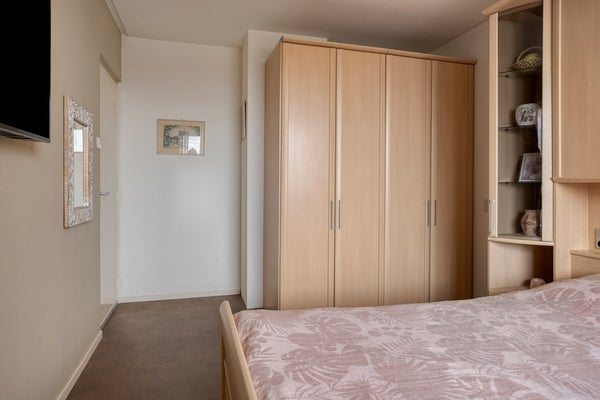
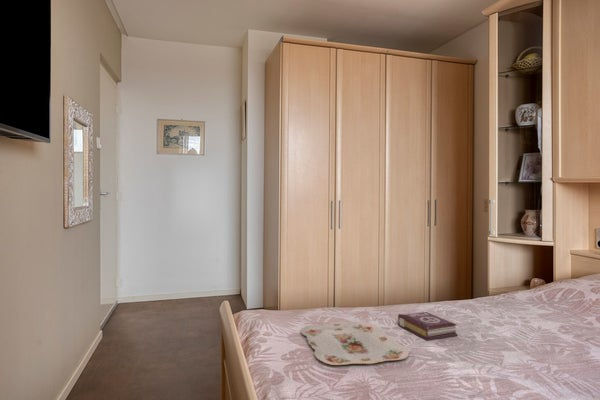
+ serving tray (350, 341)
+ book (426, 324)
